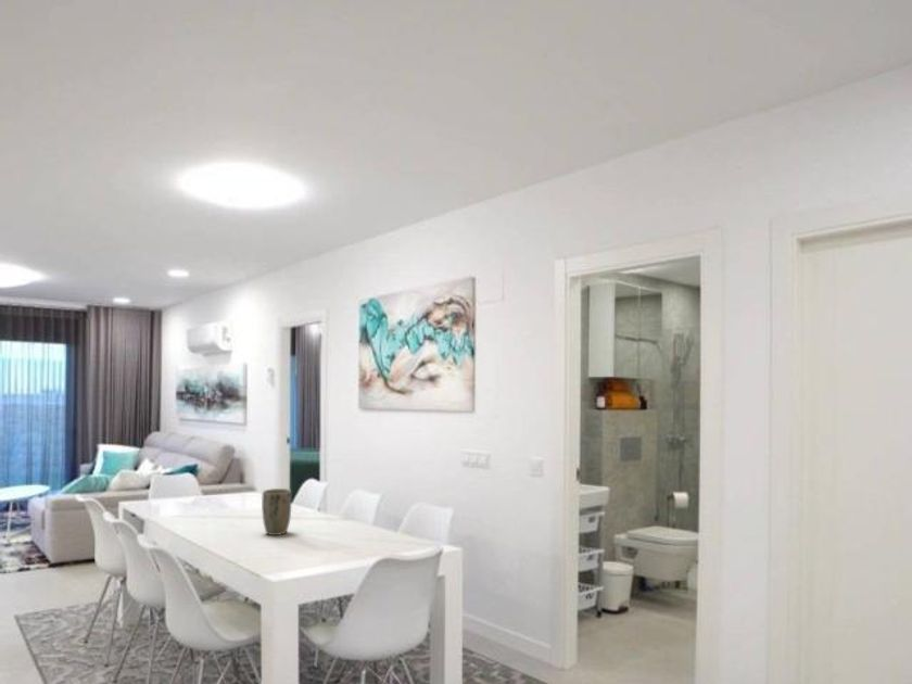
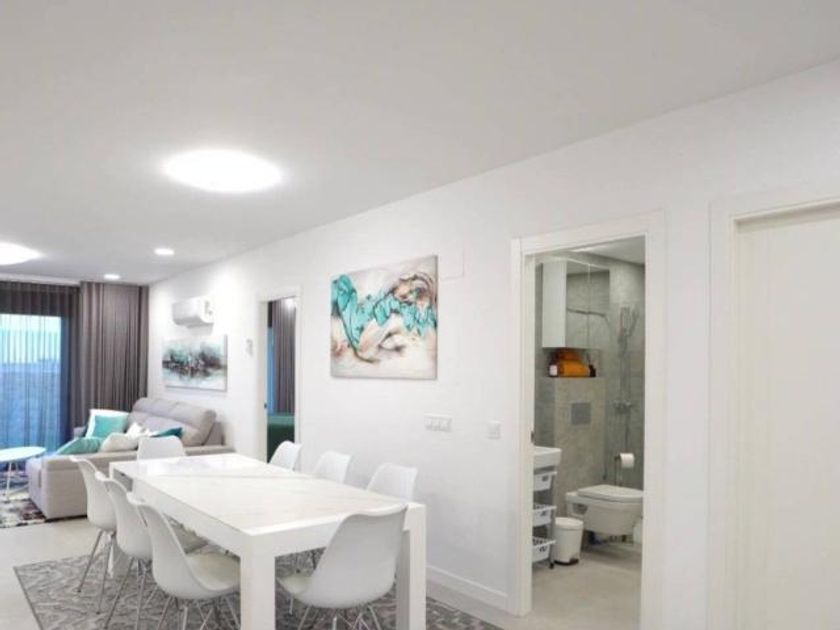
- plant pot (276, 511)
